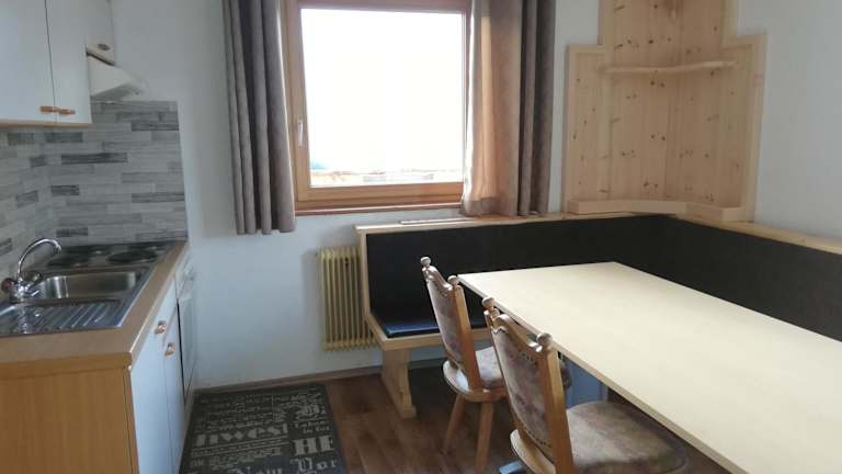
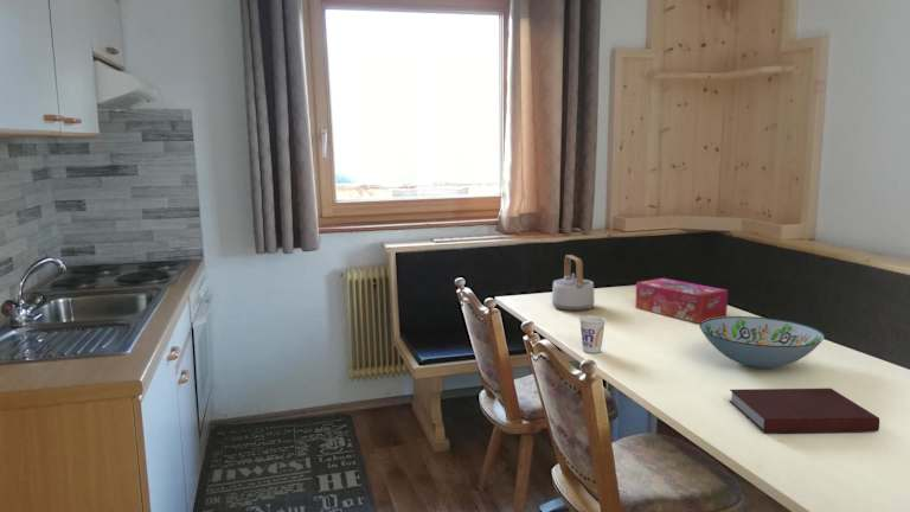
+ teapot (571, 281)
+ tissue box (679, 299)
+ notebook (800, 409)
+ cup (591, 334)
+ decorative bowl (758, 346)
